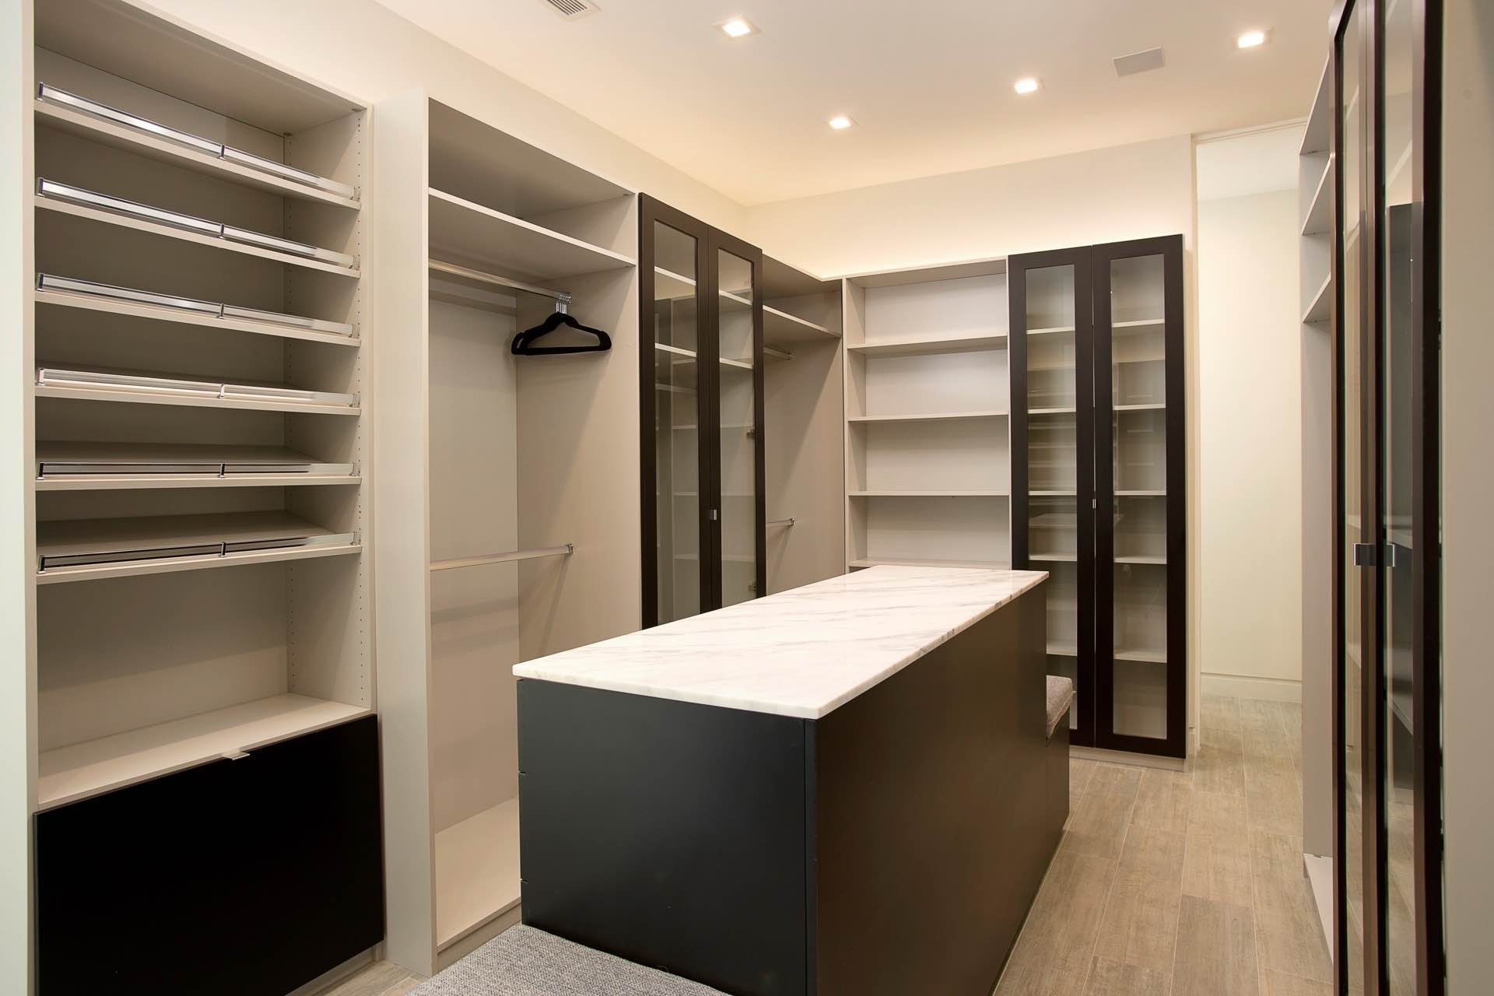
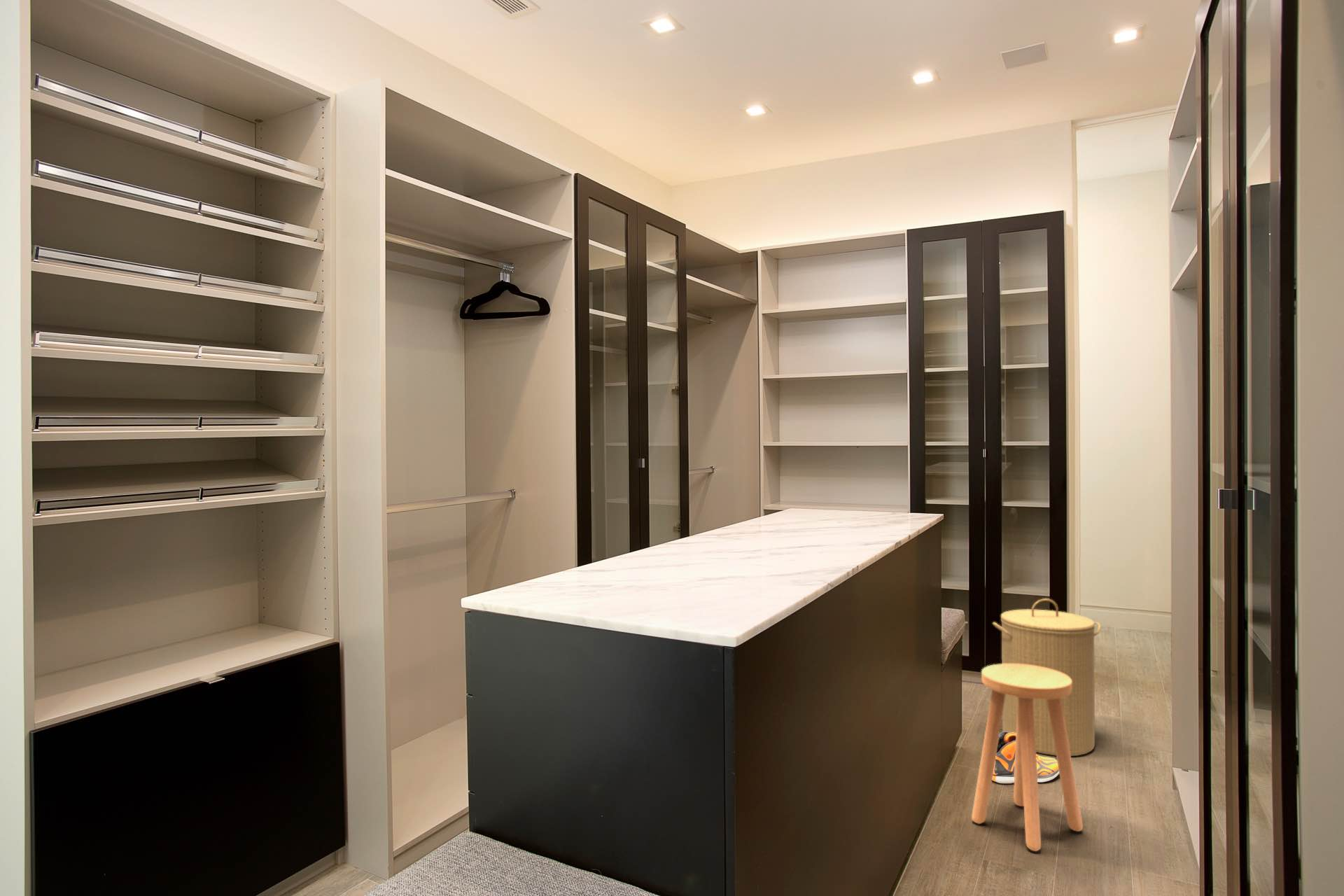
+ stool (1026, 750)
+ laundry hamper (1046, 668)
+ sneaker (1015, 755)
